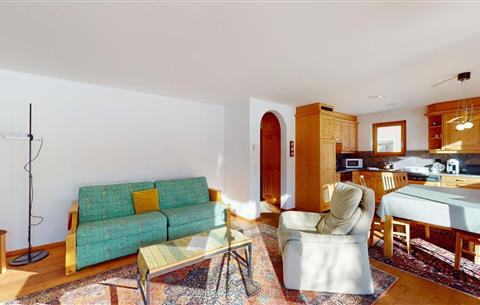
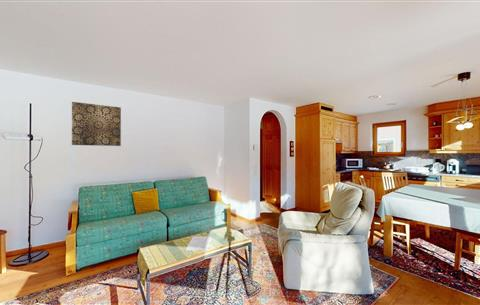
+ wall art (97, 125)
